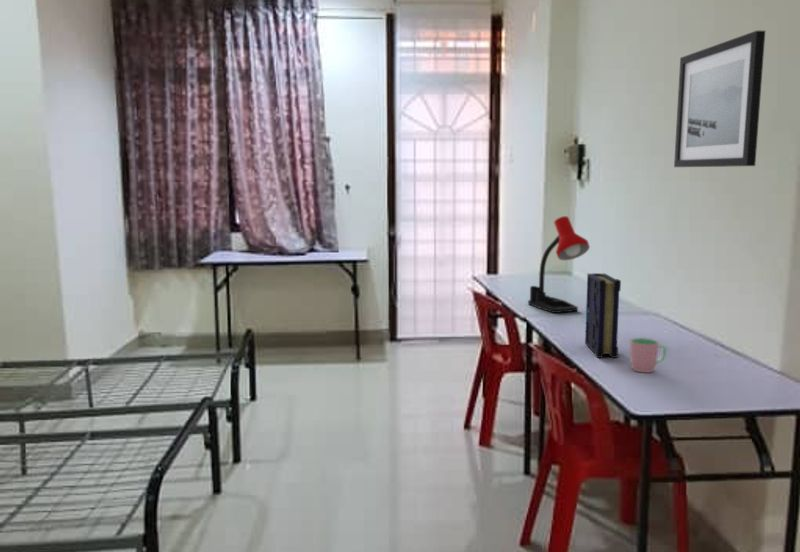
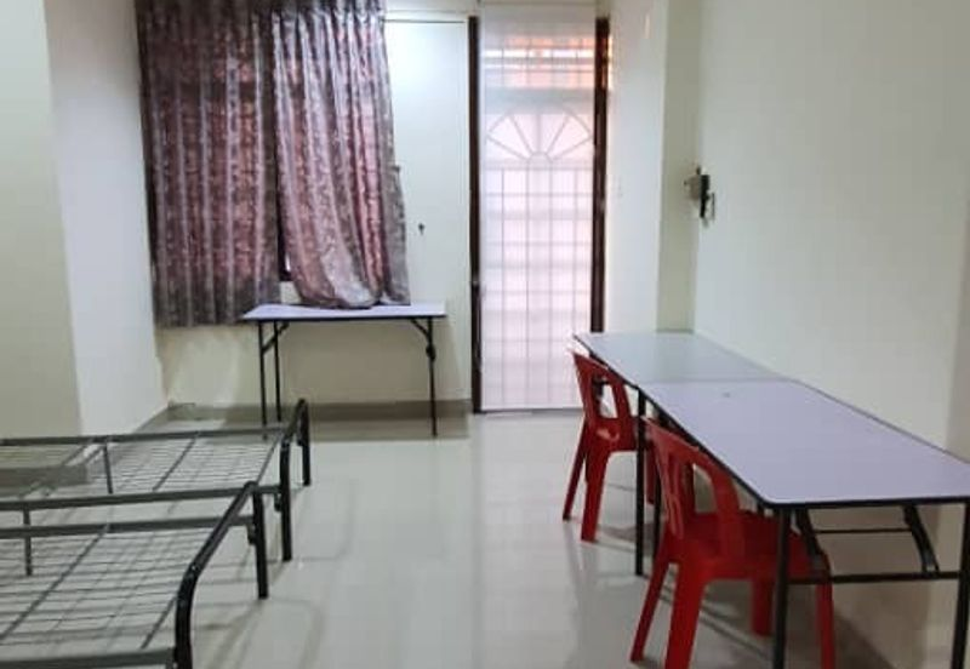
- desk lamp (560, 259)
- cup (648, 355)
- book (598, 313)
- wall art (714, 106)
